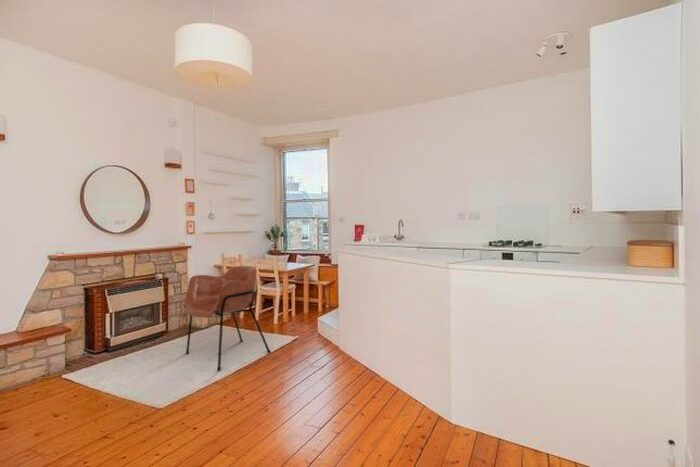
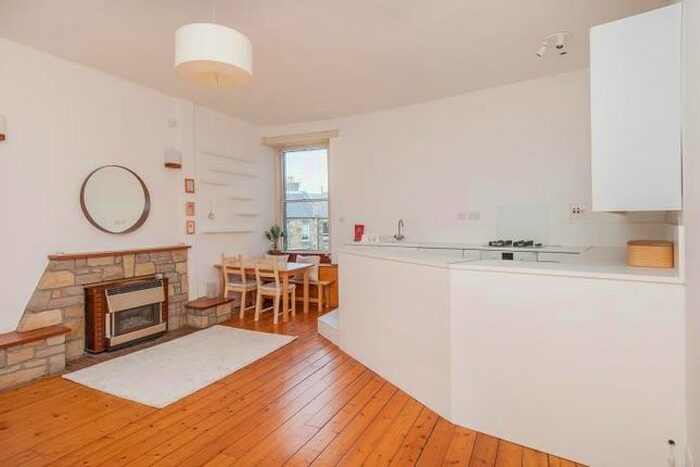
- armchair (225, 311)
